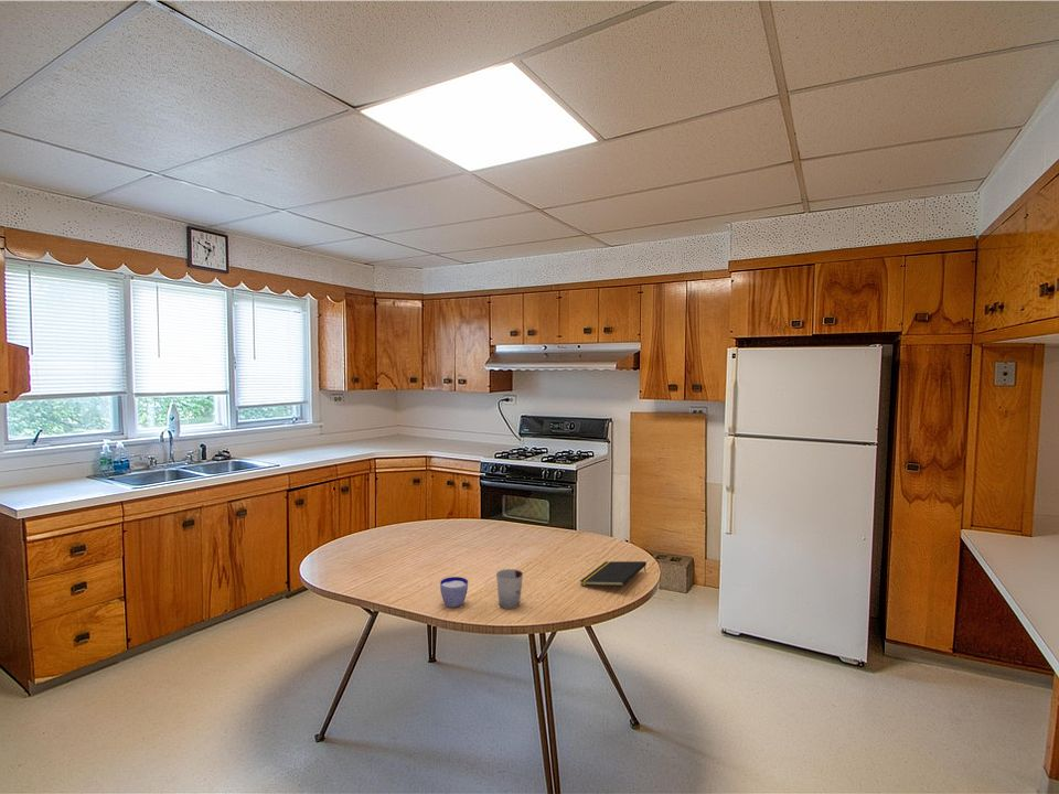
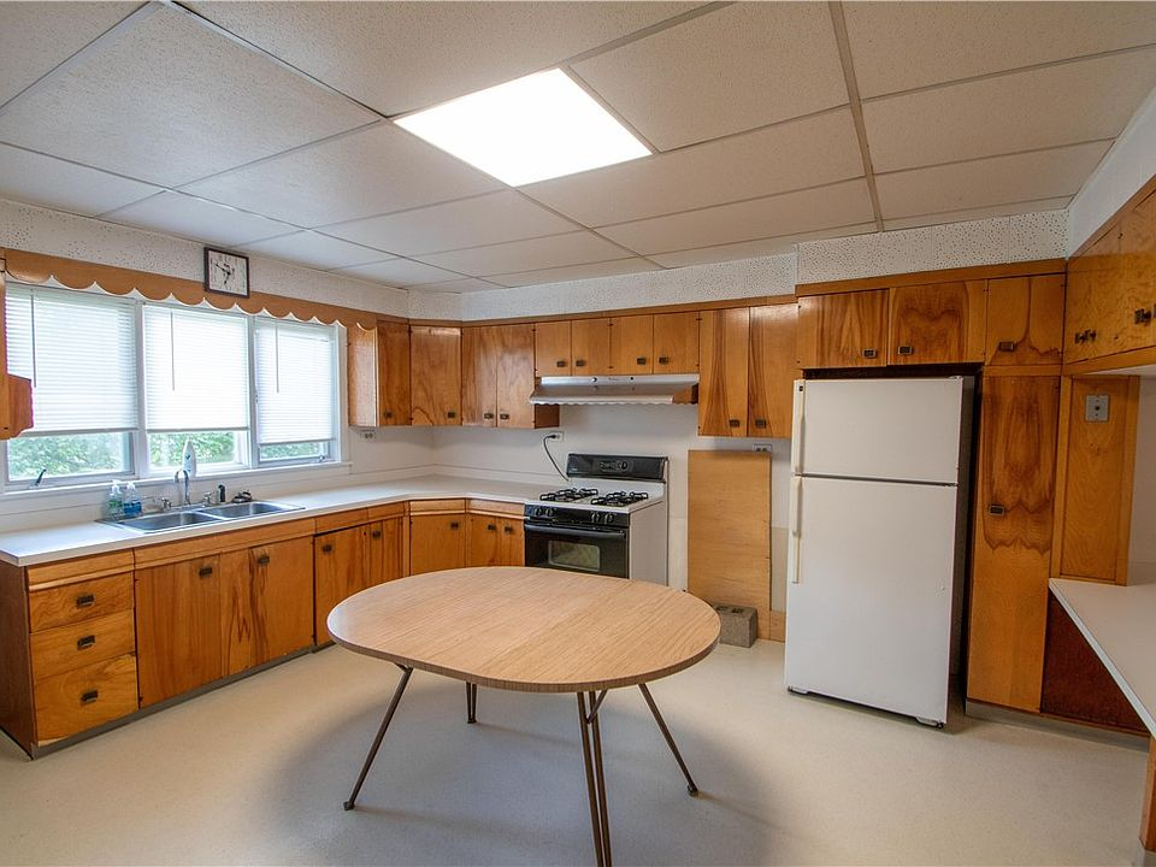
- cup (456, 591)
- cup (511, 587)
- notepad (613, 572)
